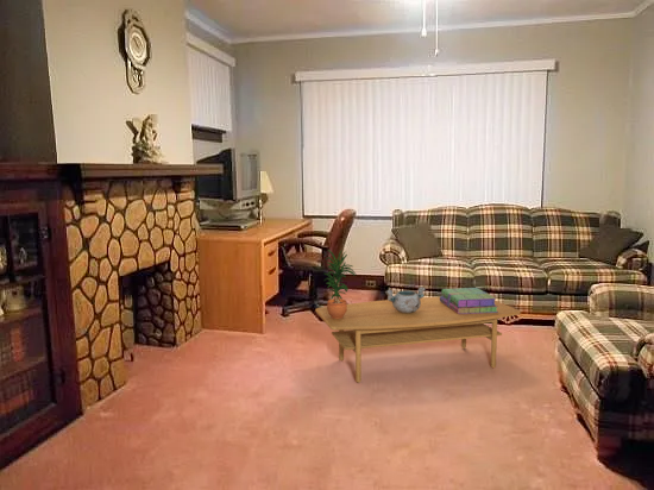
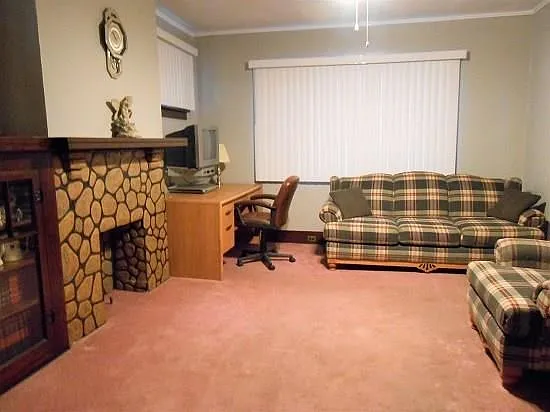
- potted plant (339, 283)
- stack of books (467, 300)
- decorative bowl (405, 299)
- coffee table (415, 337)
